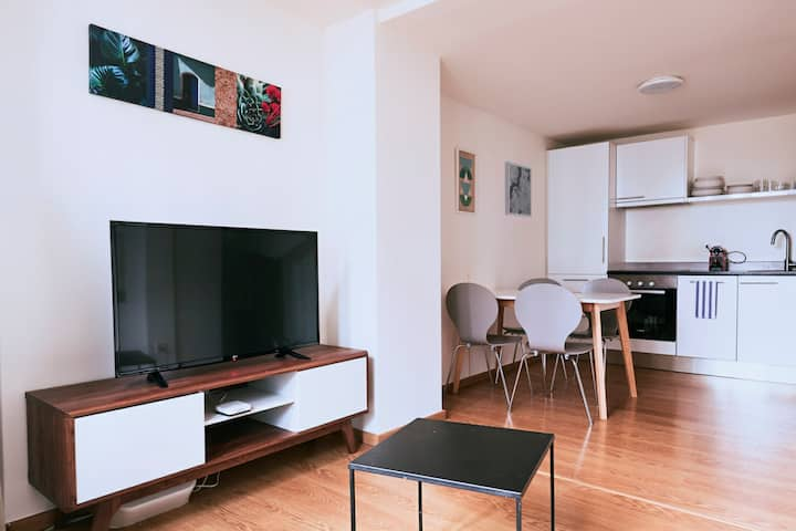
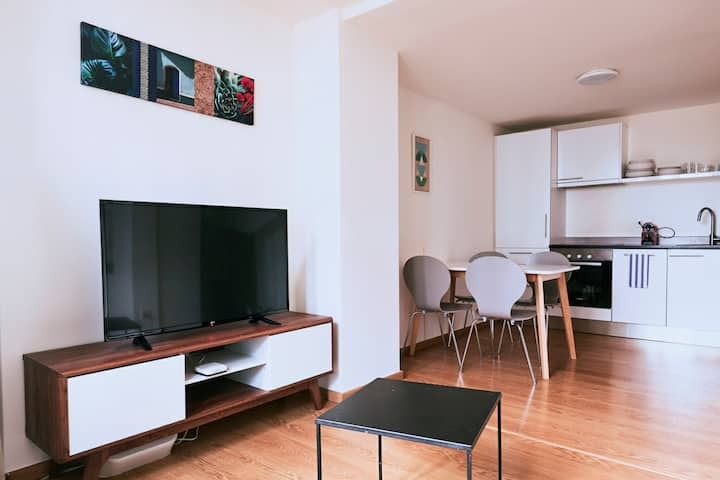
- wall art (519, 190)
